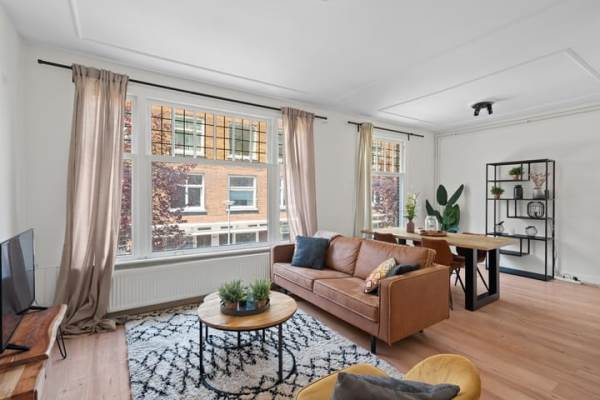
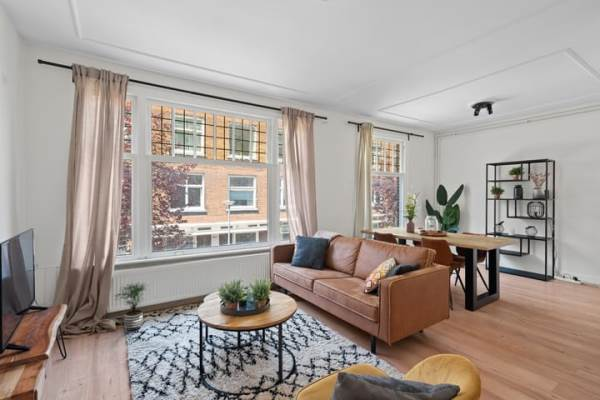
+ potted plant (132, 305)
